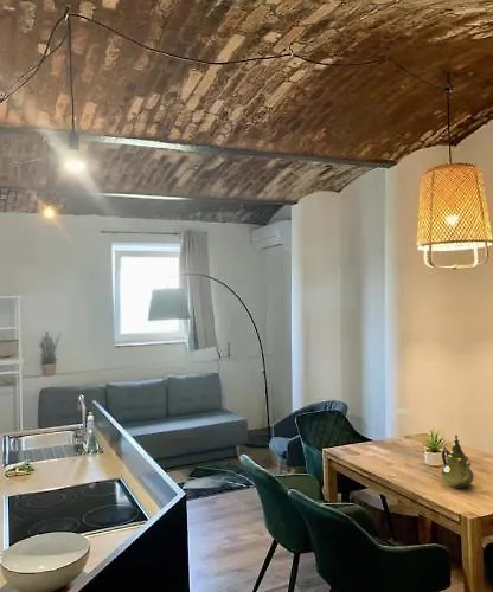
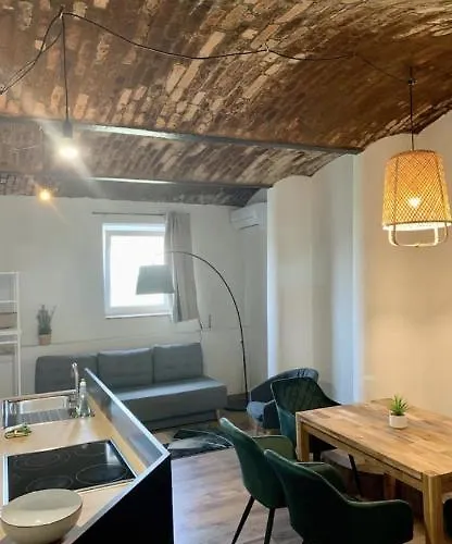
- teapot (455, 459)
